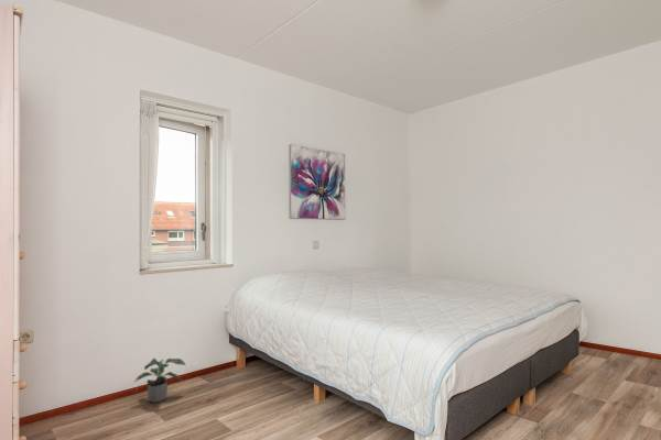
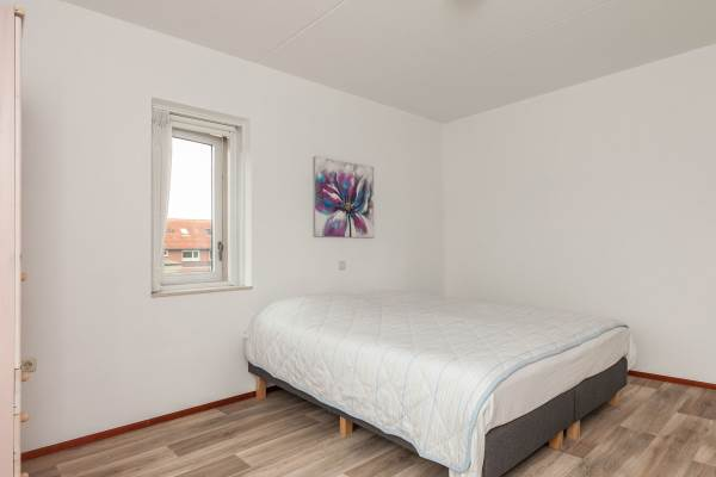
- potted plant (160, 378)
